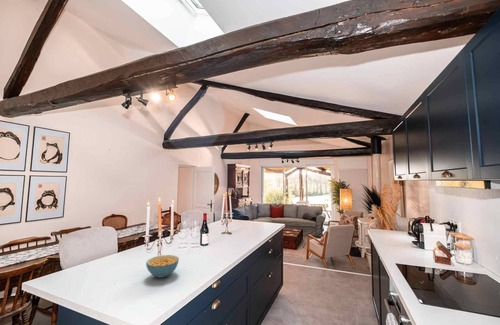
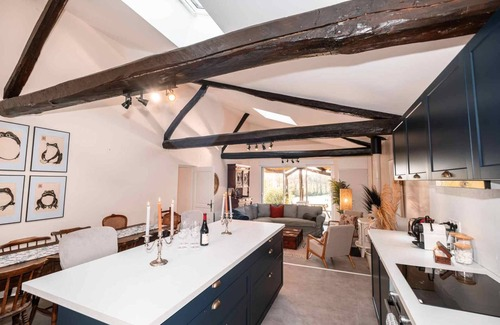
- cereal bowl (162, 267)
